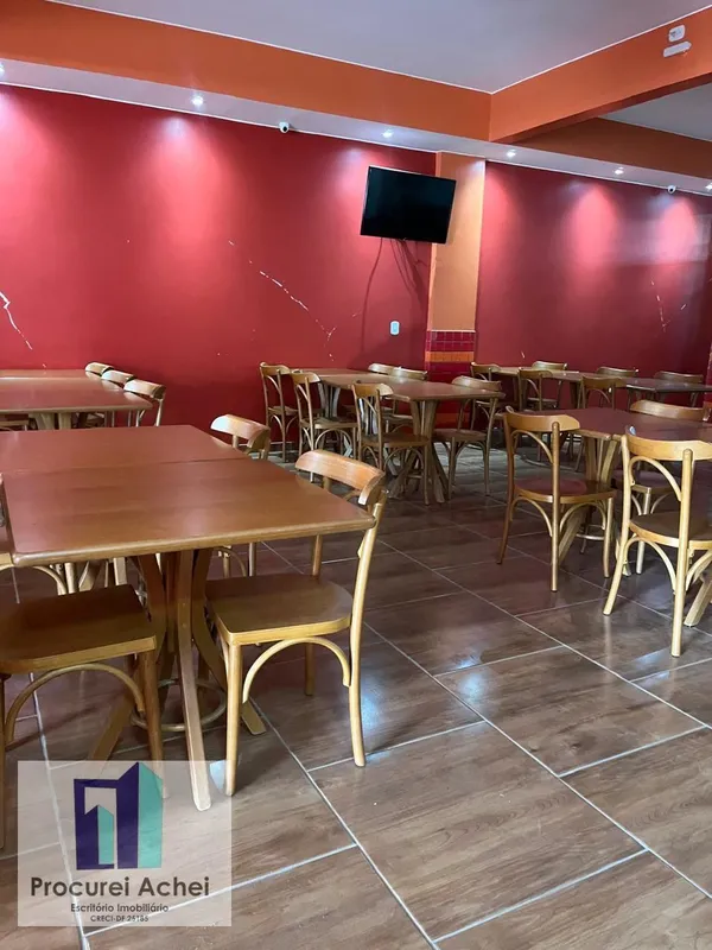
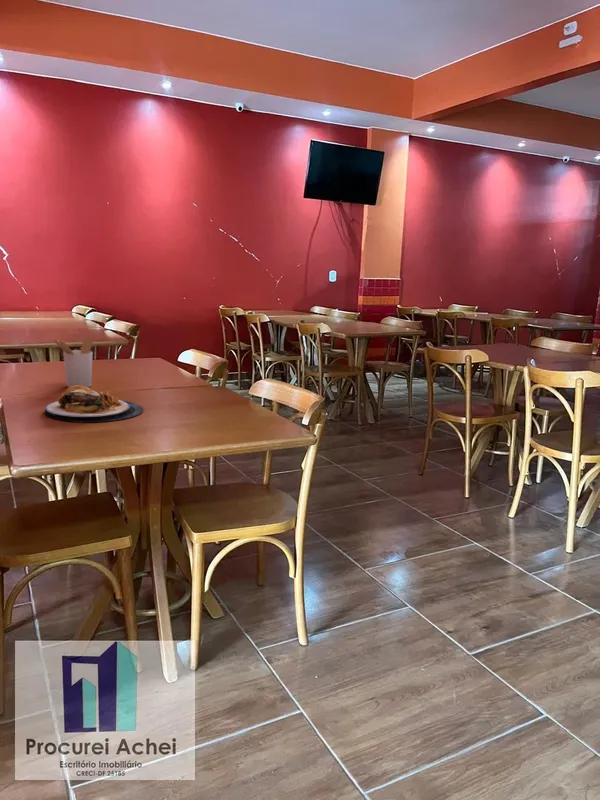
+ plate (95, 397)
+ utensil holder (72, 361)
